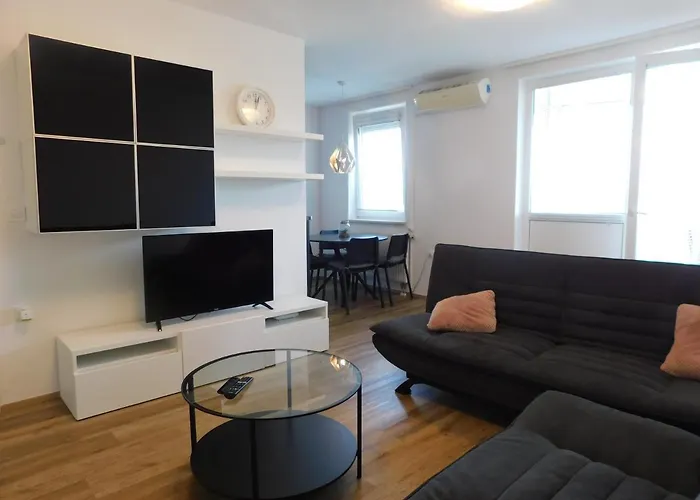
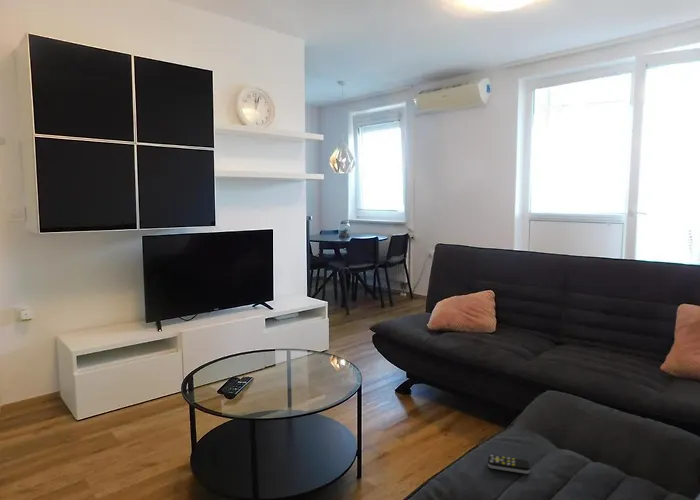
+ remote control (508, 463)
